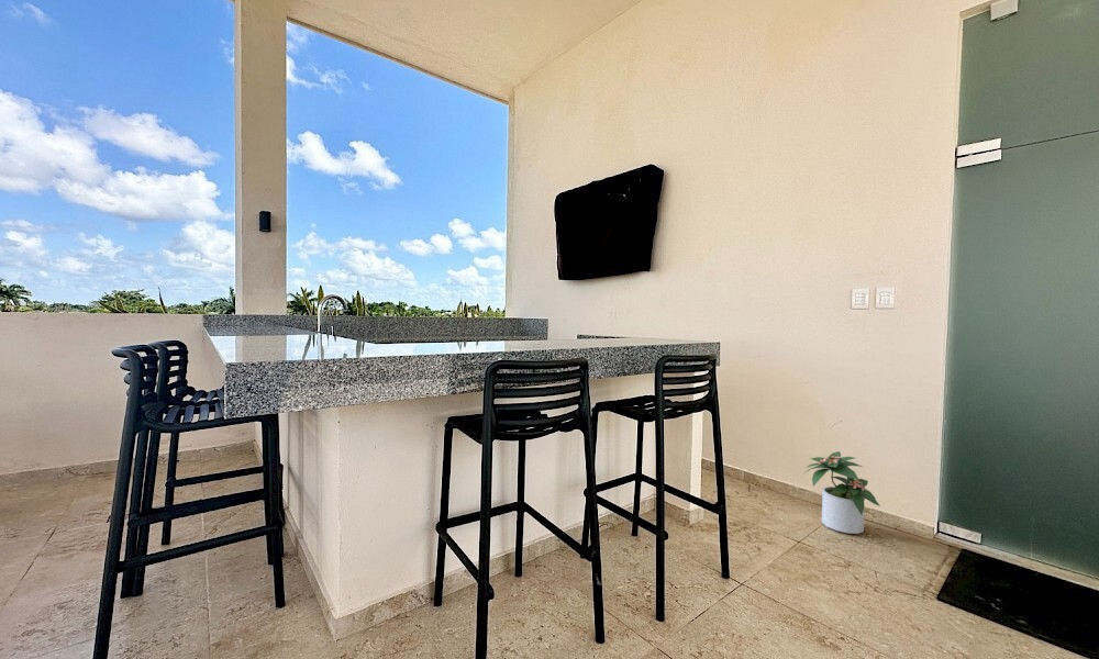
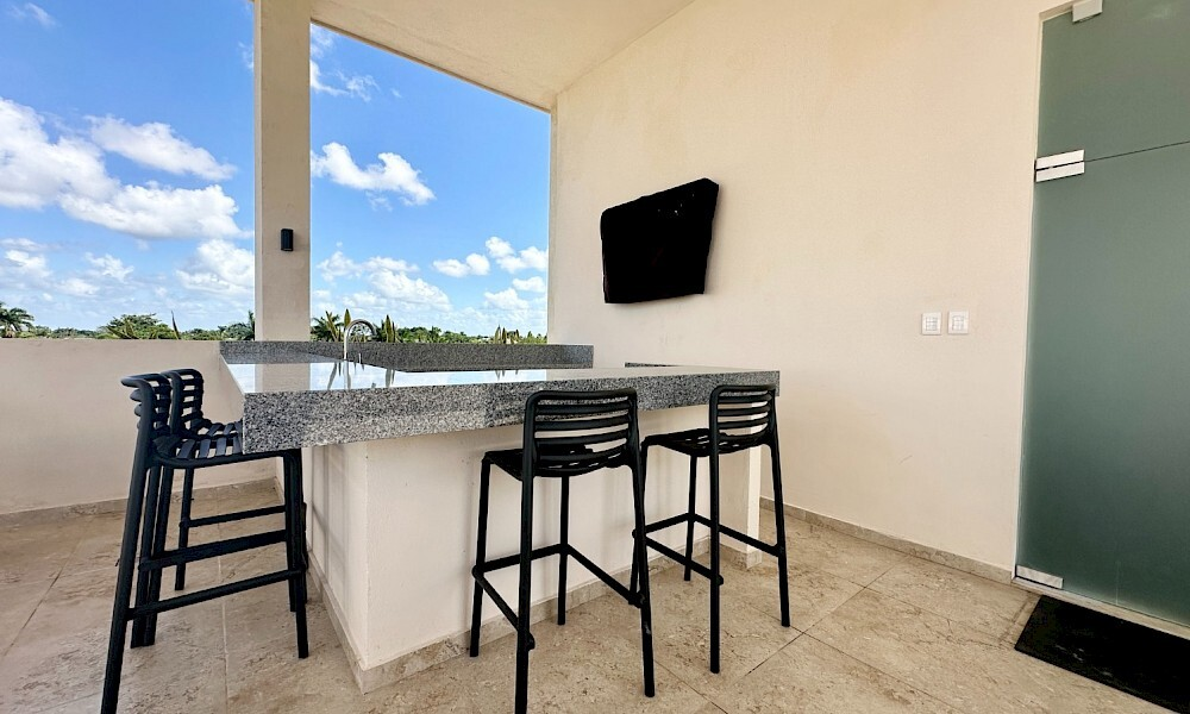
- potted plant (836, 490)
